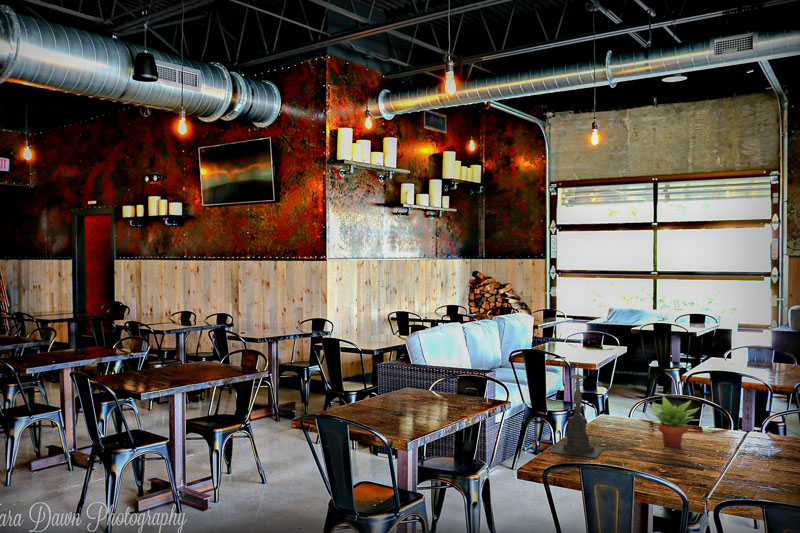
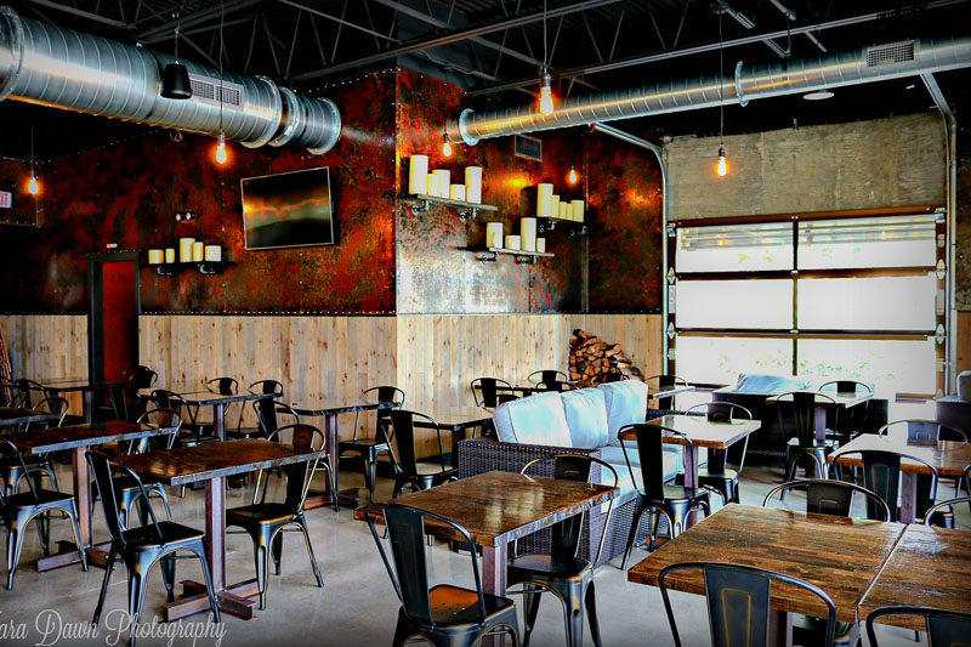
- succulent plant (674, 422)
- candle holder (577, 406)
